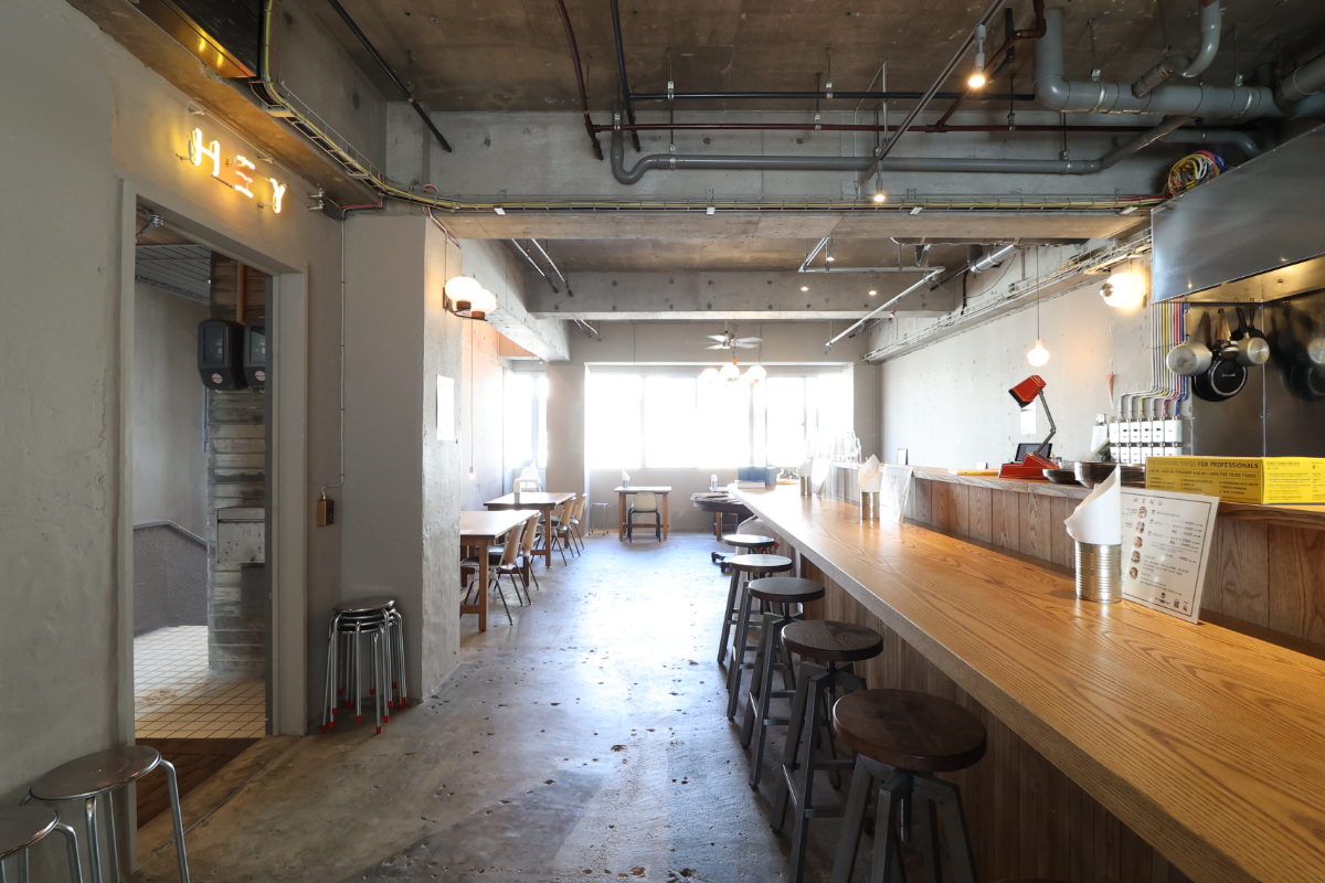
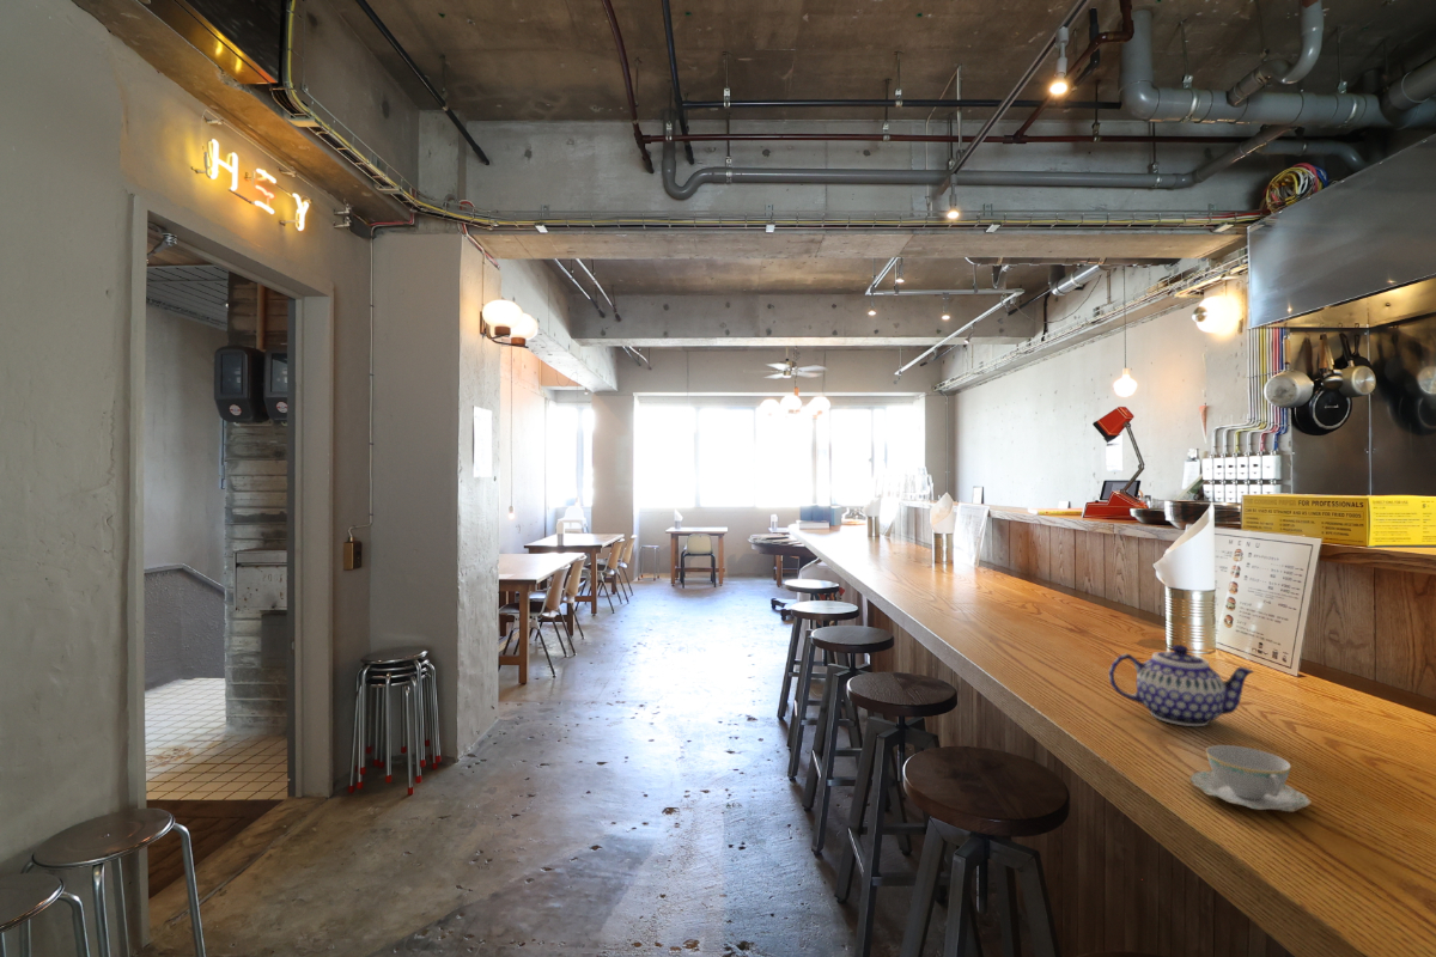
+ chinaware (1247, 776)
+ teapot (1179, 681)
